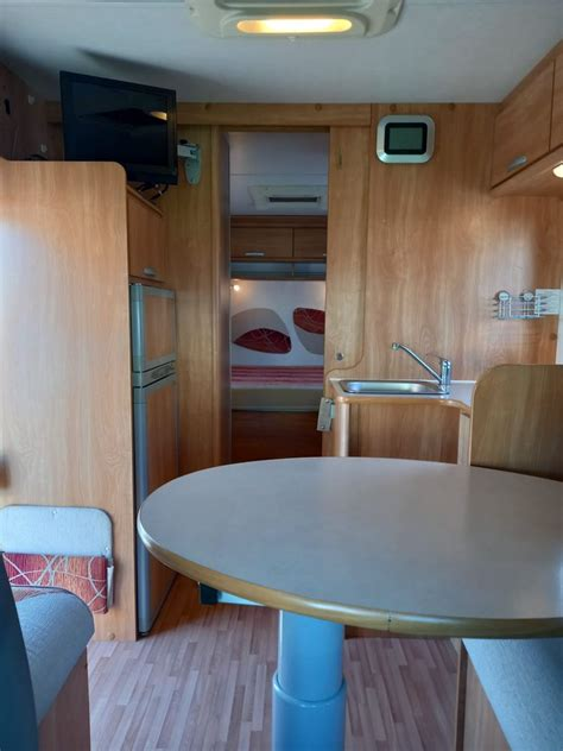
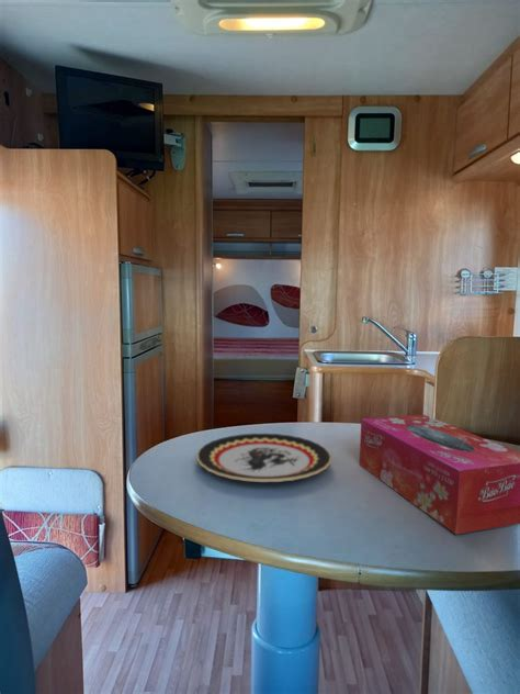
+ tissue box (436, 462)
+ plate (263, 458)
